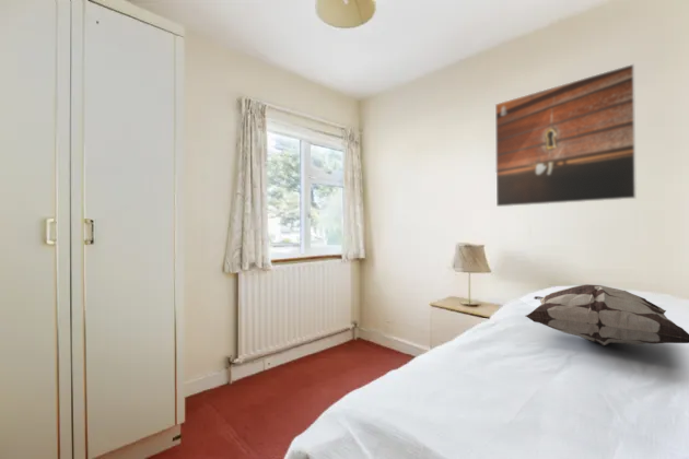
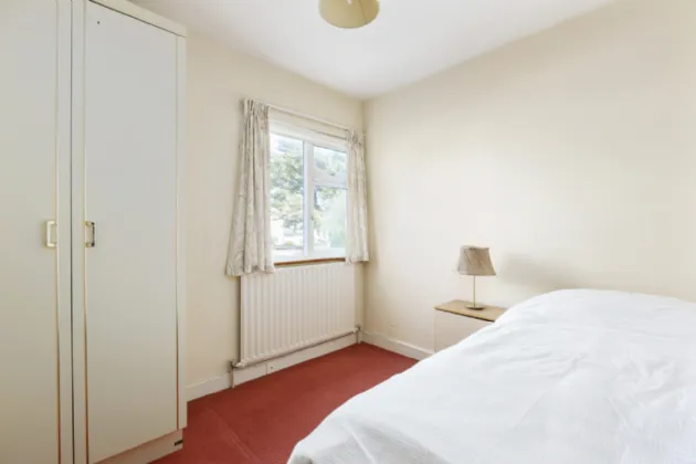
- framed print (556, 144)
- decorative pillow (595, 313)
